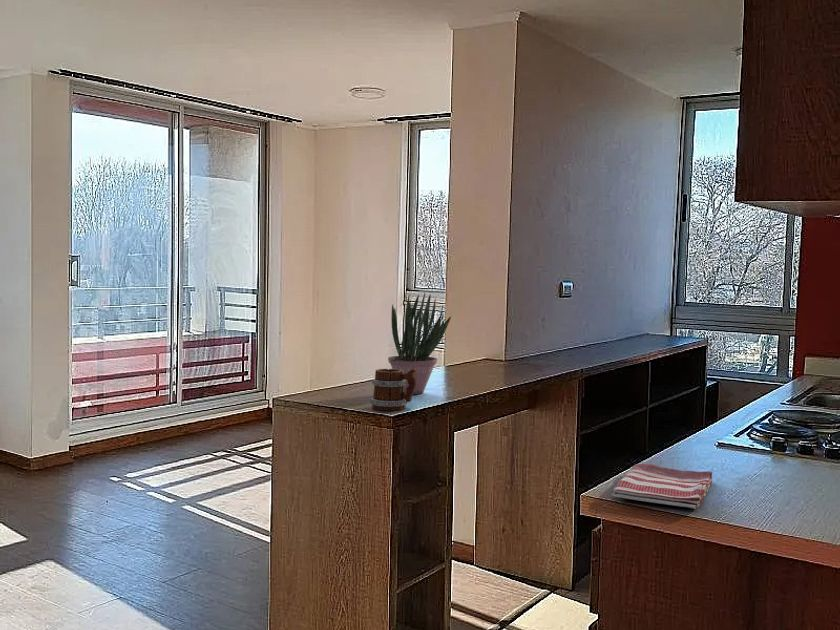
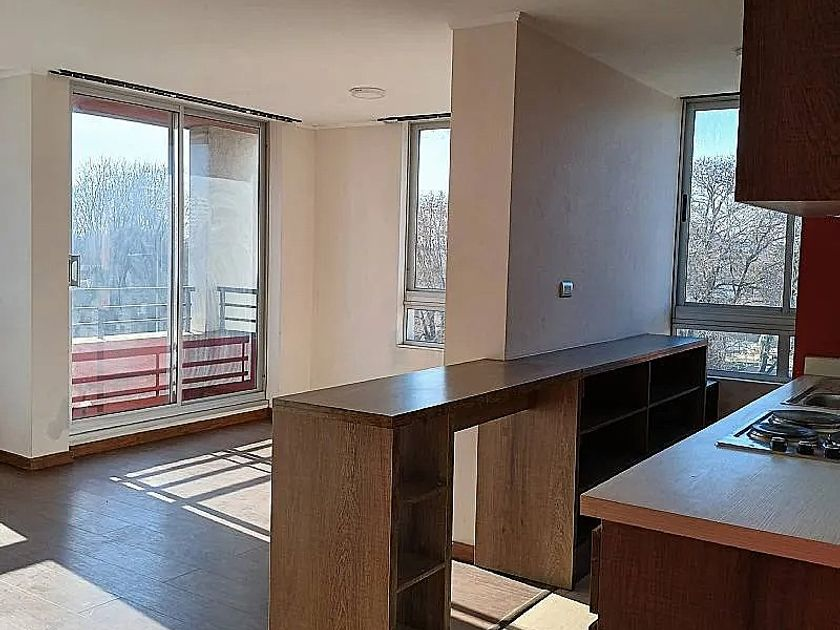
- potted plant (418, 342)
- mug (393, 387)
- dish towel (663, 483)
